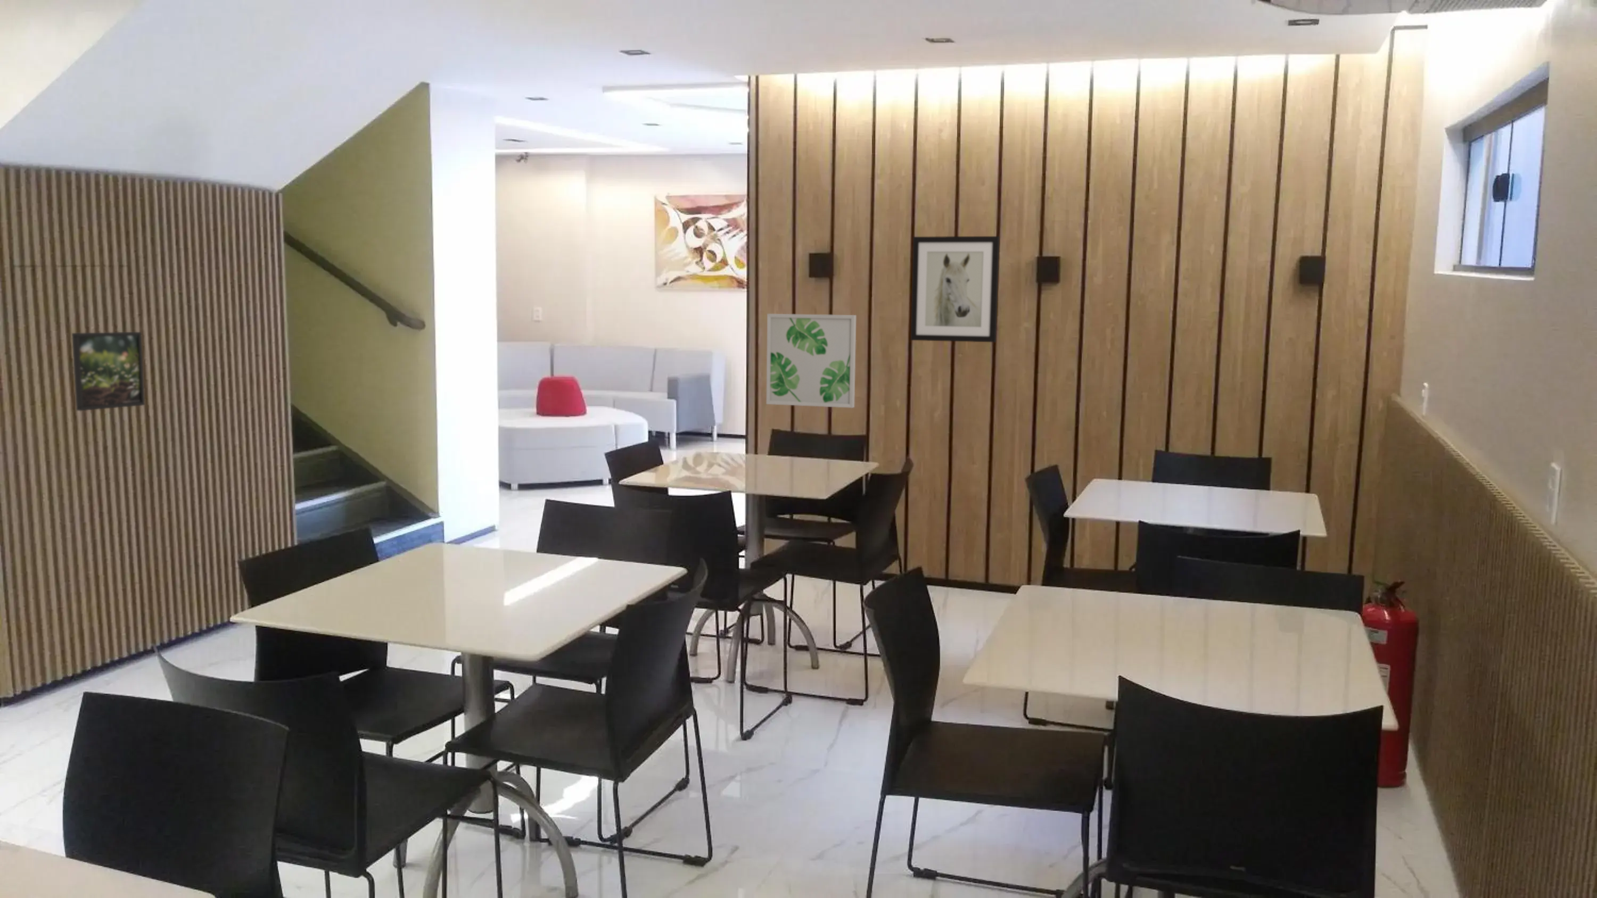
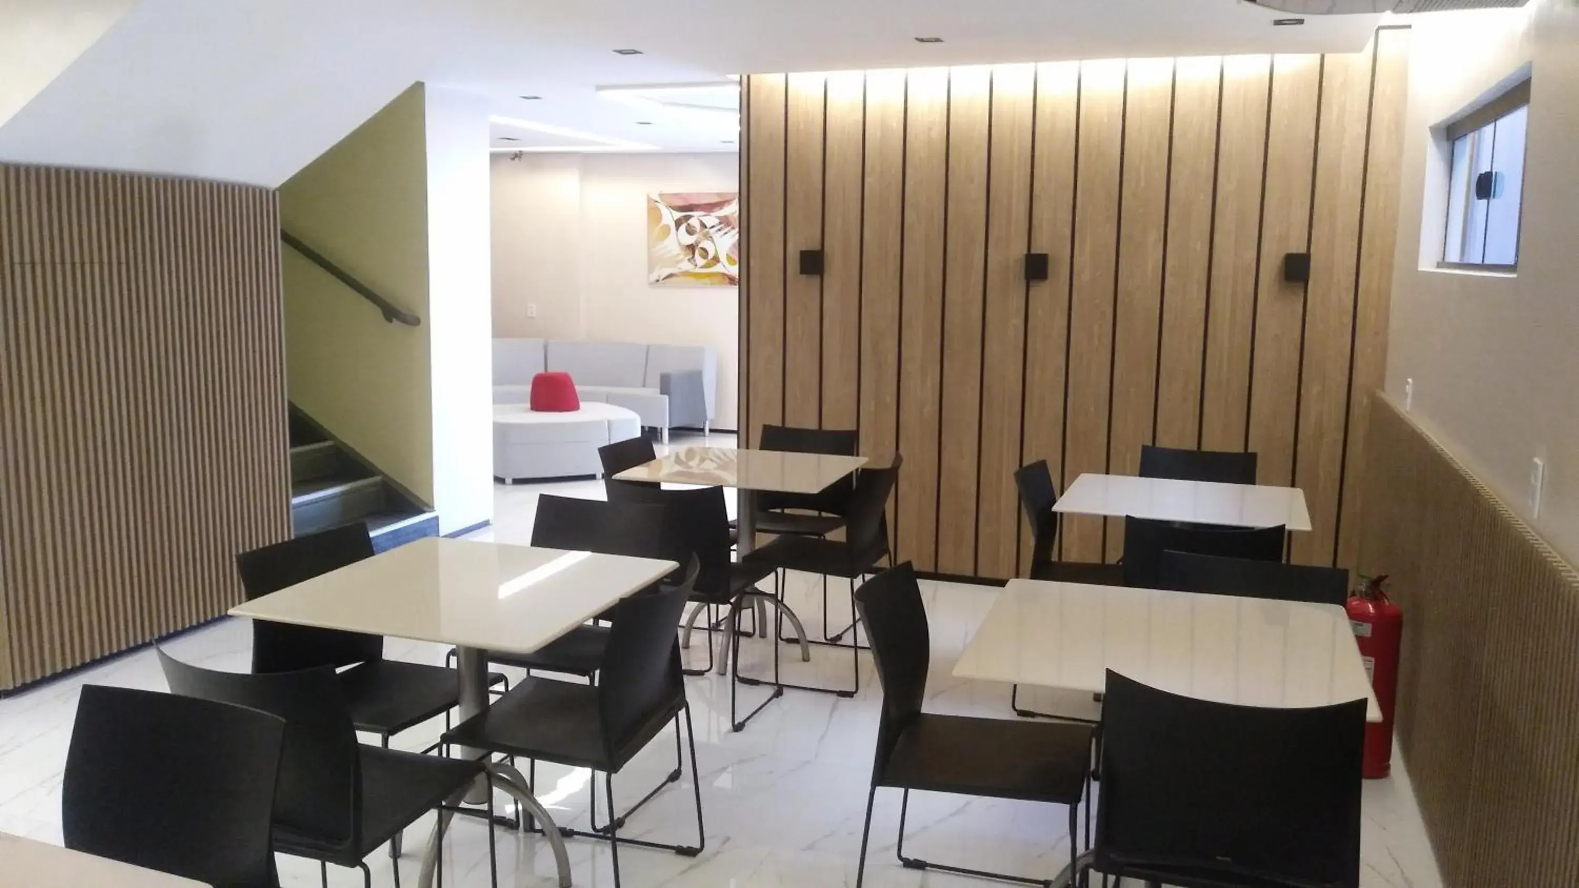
- wall art (811, 360)
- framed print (109, 371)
- wall art (954, 288)
